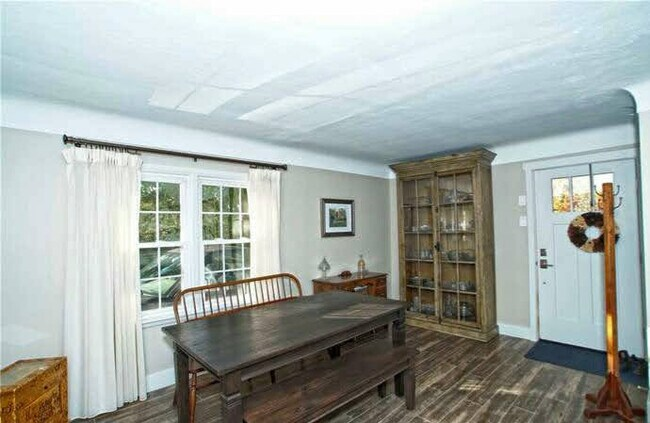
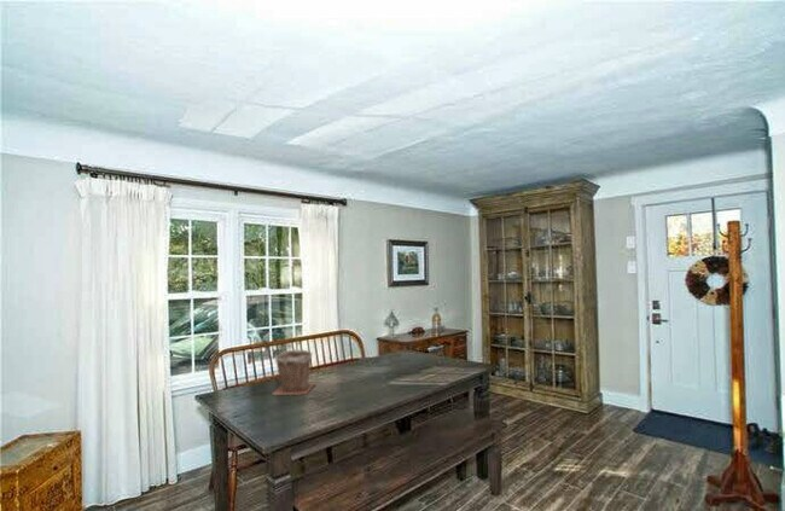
+ plant pot (293, 371)
